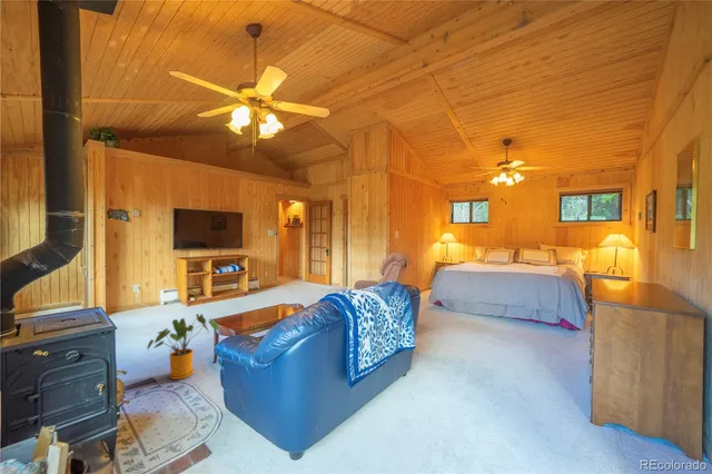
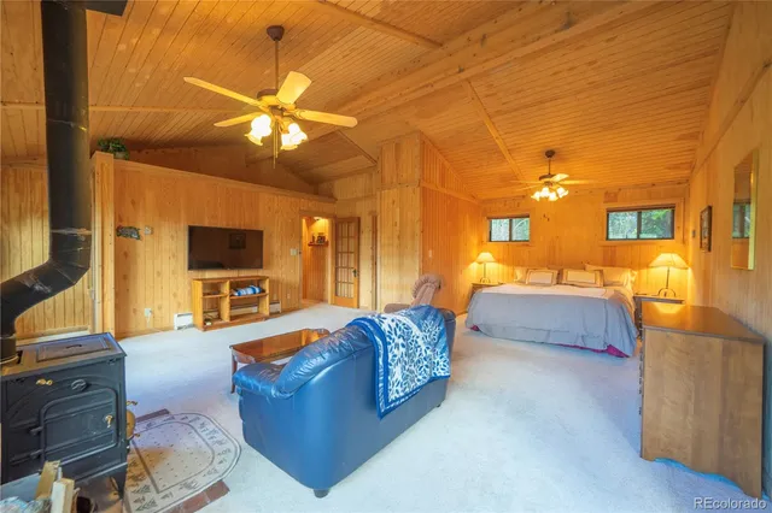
- house plant (182, 345)
